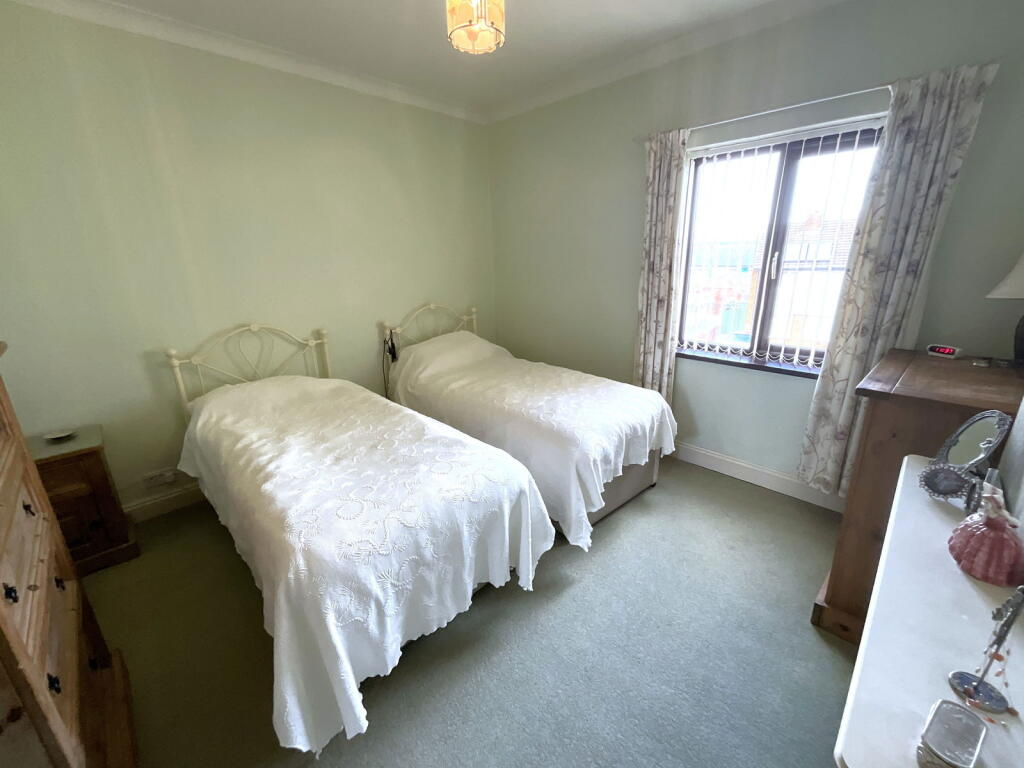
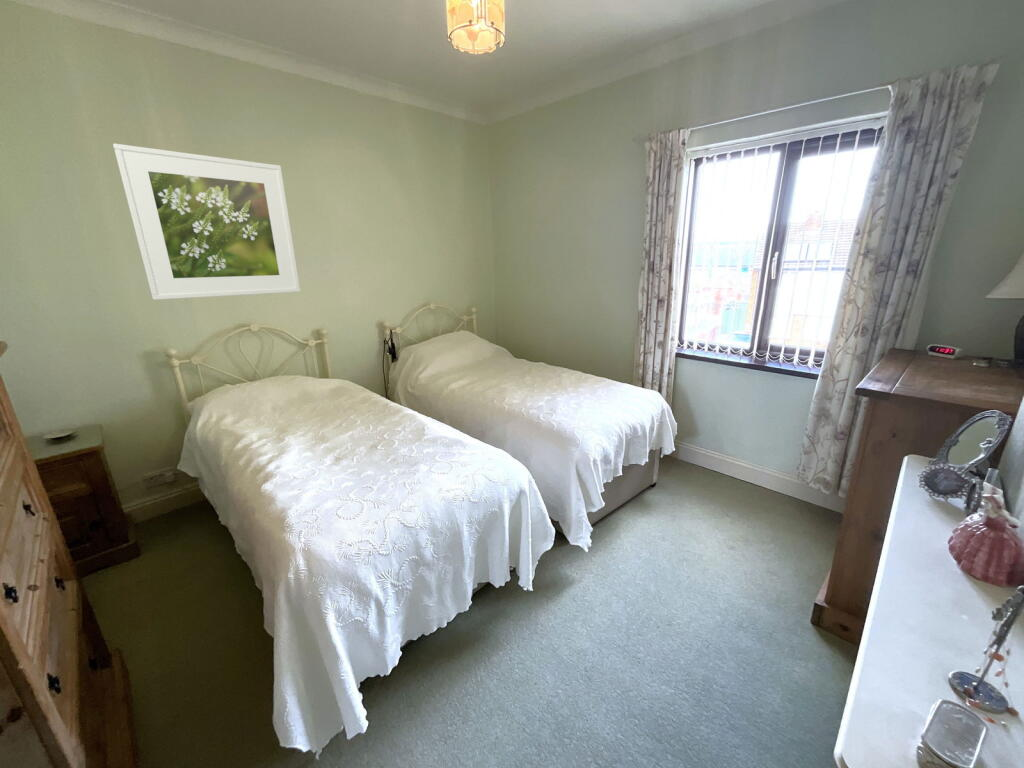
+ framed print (220, 228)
